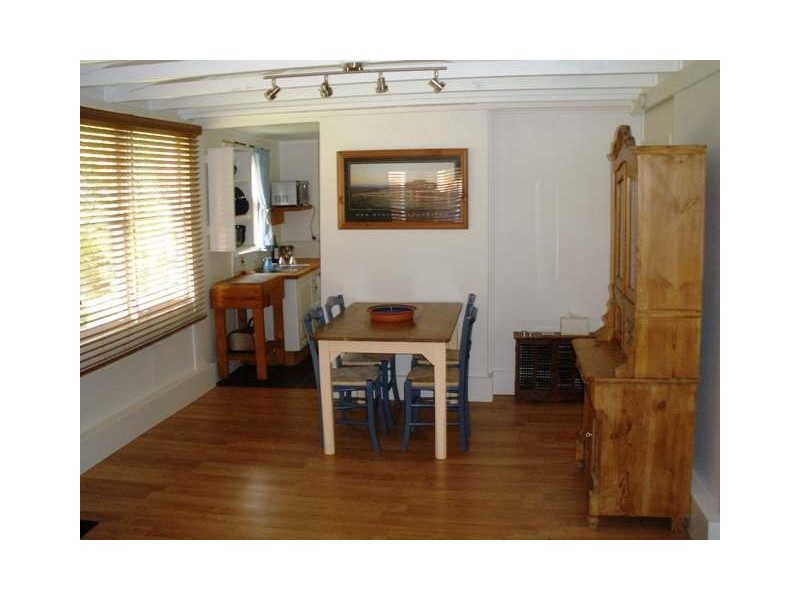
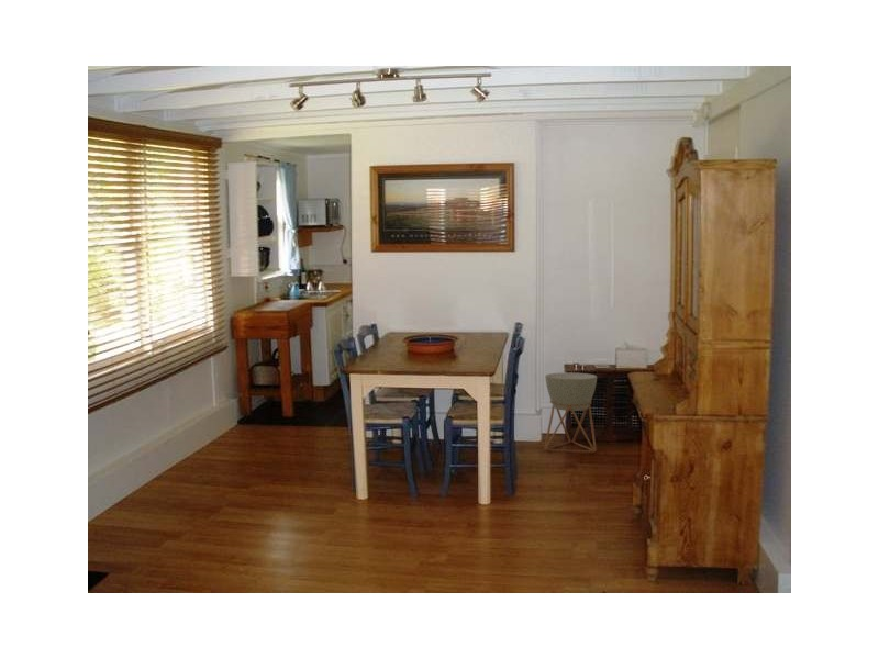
+ planter (571, 411)
